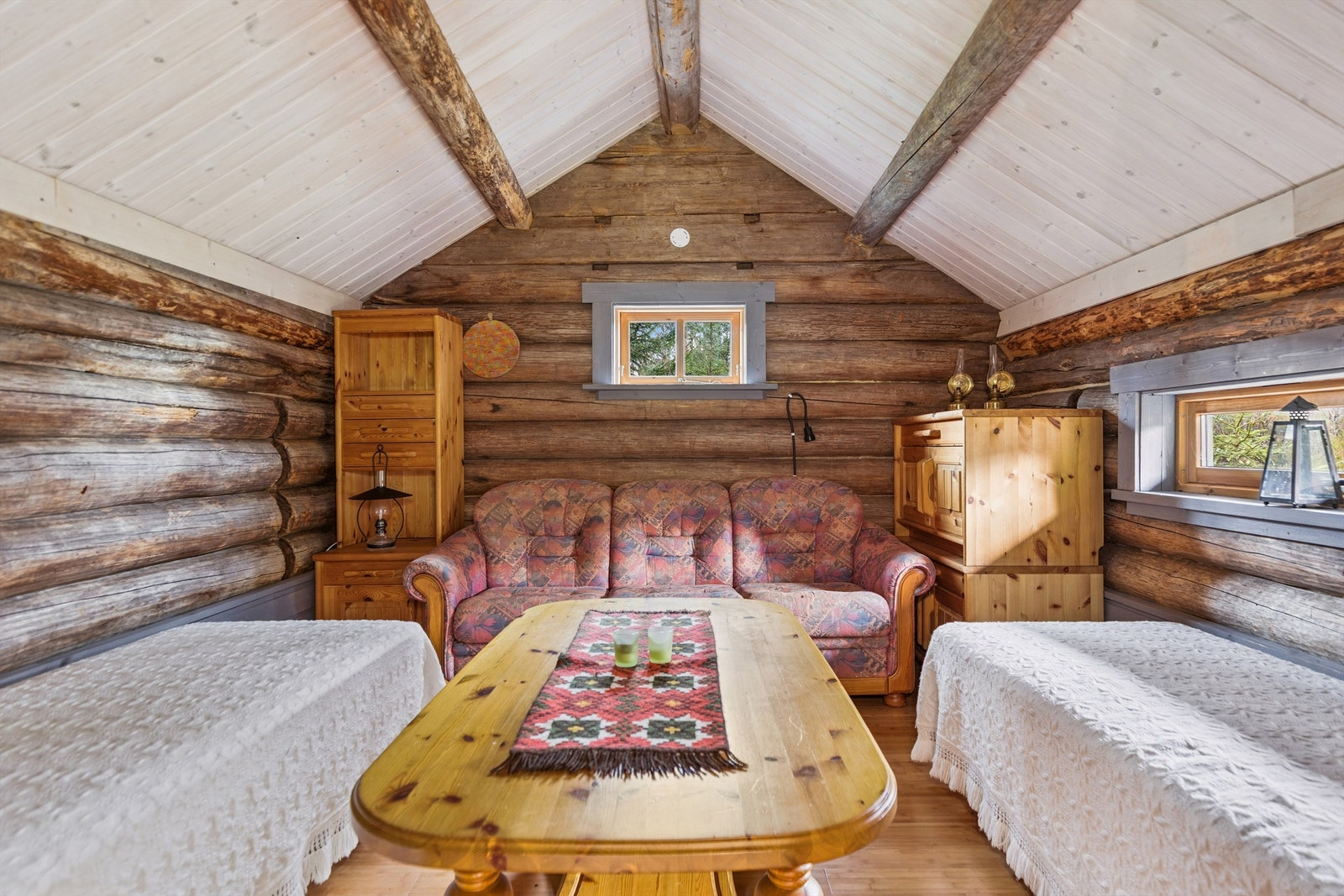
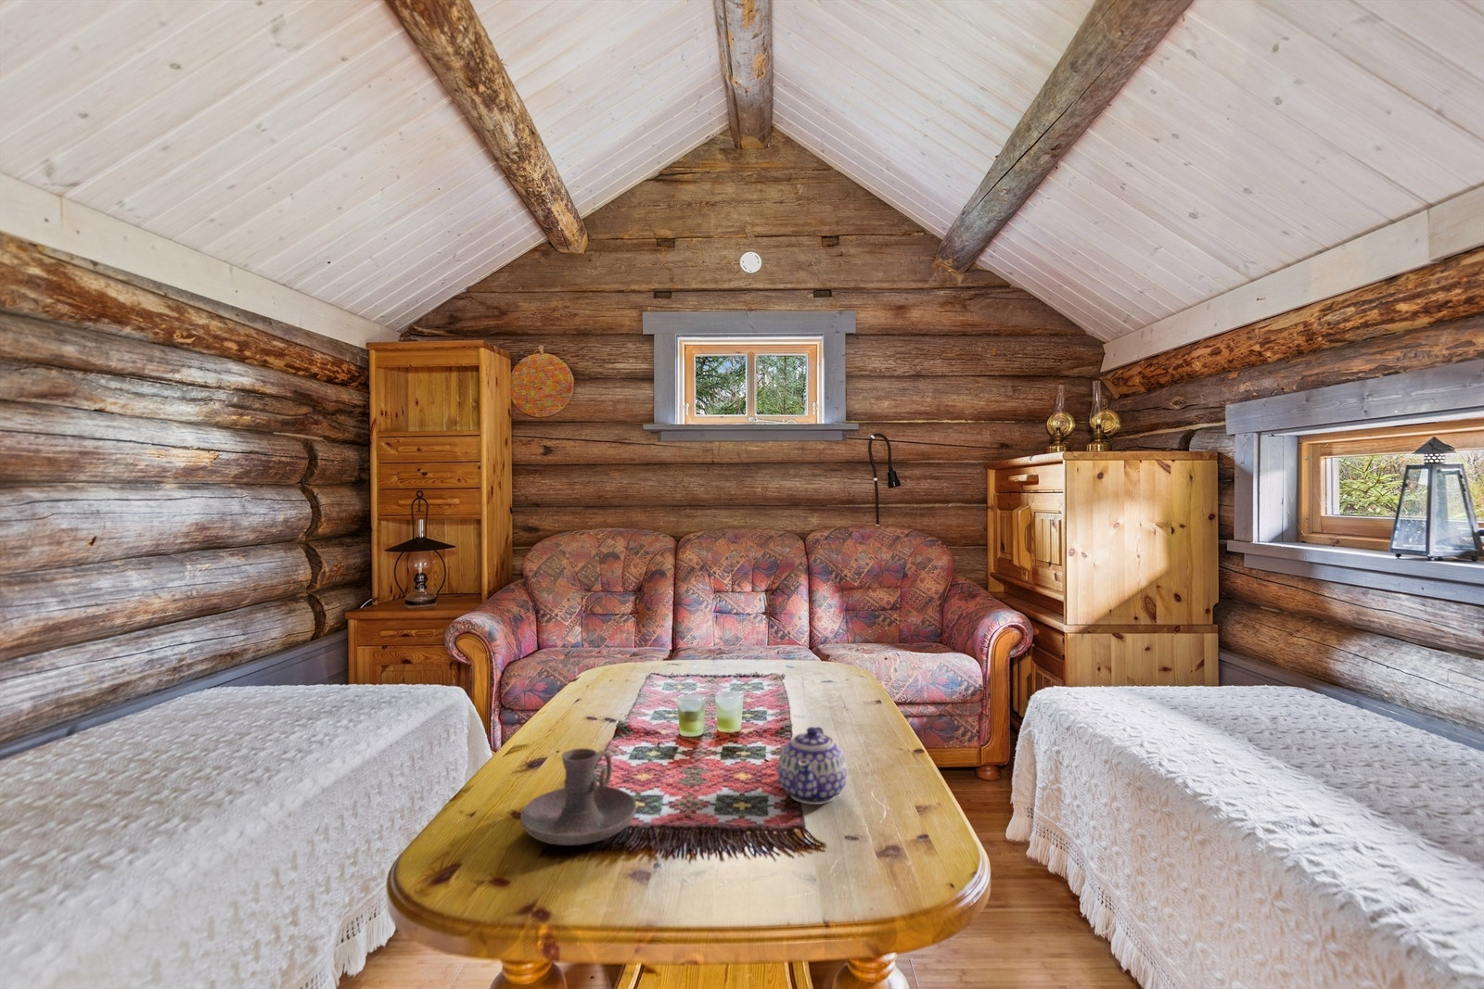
+ candle holder (584, 786)
+ teapot (812, 761)
